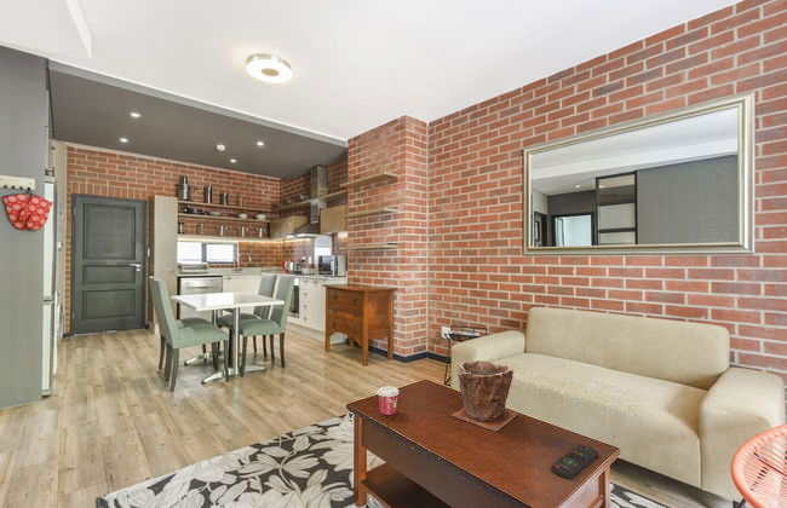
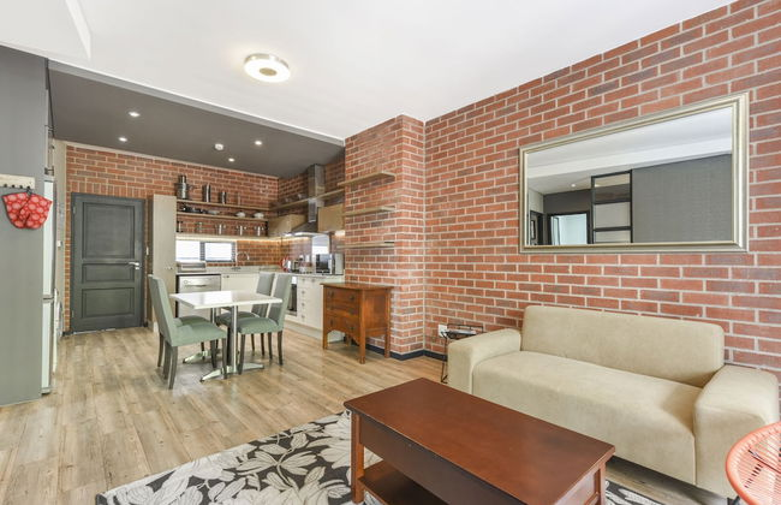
- remote control (575, 460)
- plant pot (484, 389)
- cup (387, 400)
